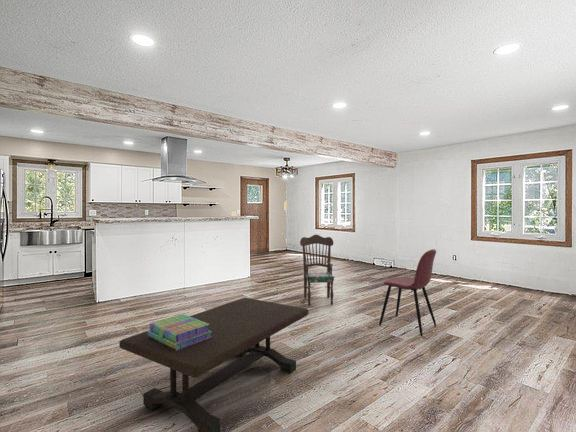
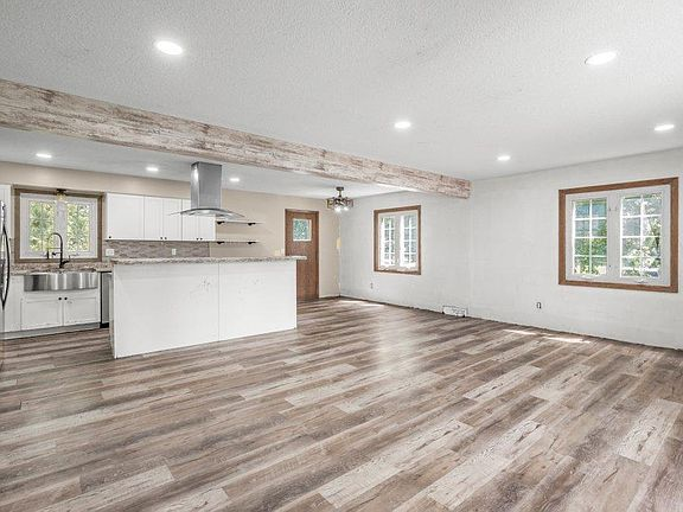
- coffee table (227, 353)
- stack of books (179, 330)
- dining chair (407, 286)
- dining chair (318, 265)
